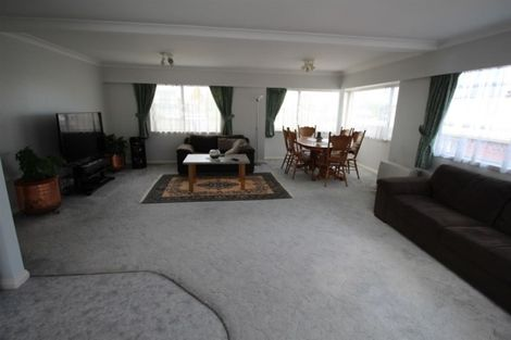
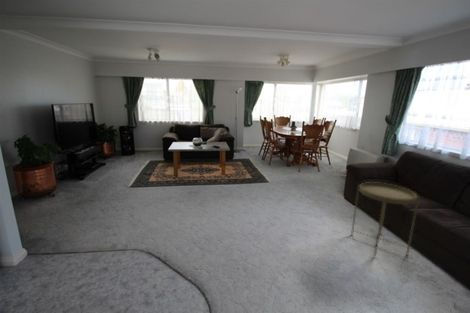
+ side table (382, 217)
